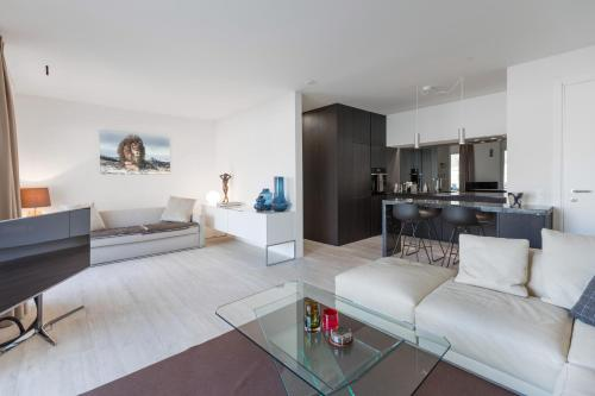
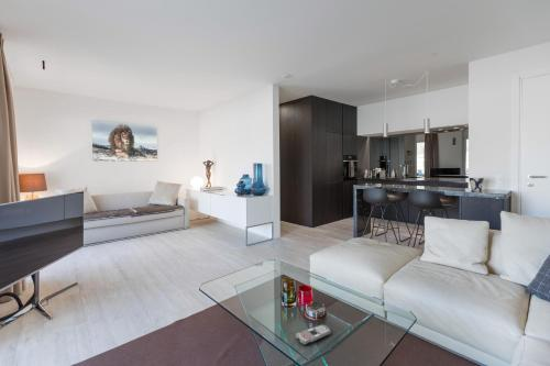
+ remote control (314, 334)
